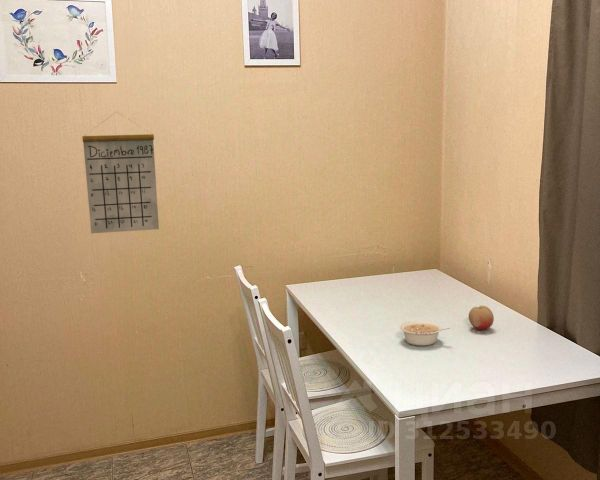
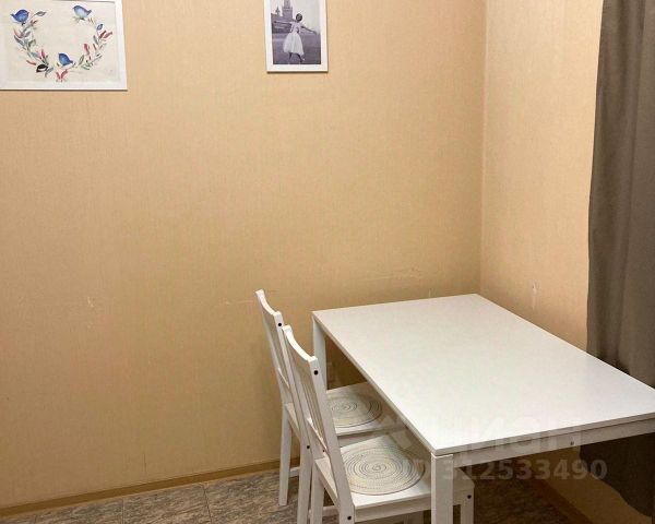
- legume (422, 332)
- calendar (121, 172)
- fruit (480, 318)
